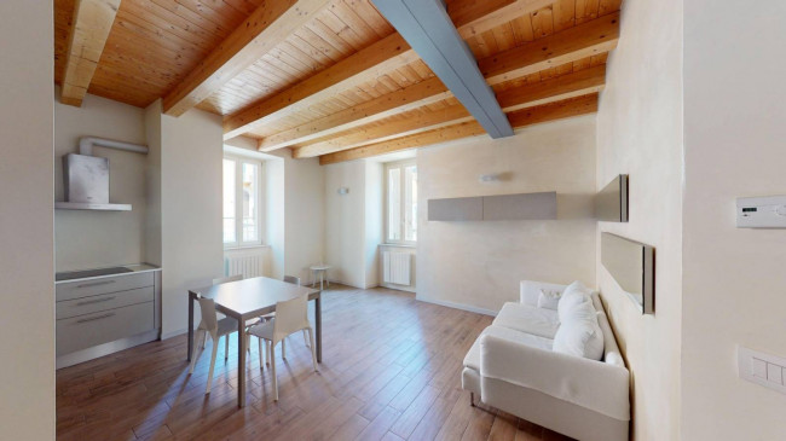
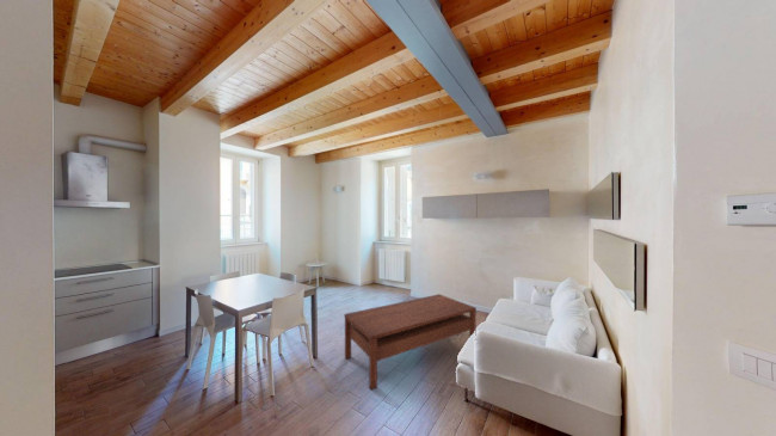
+ coffee table (412, 331)
